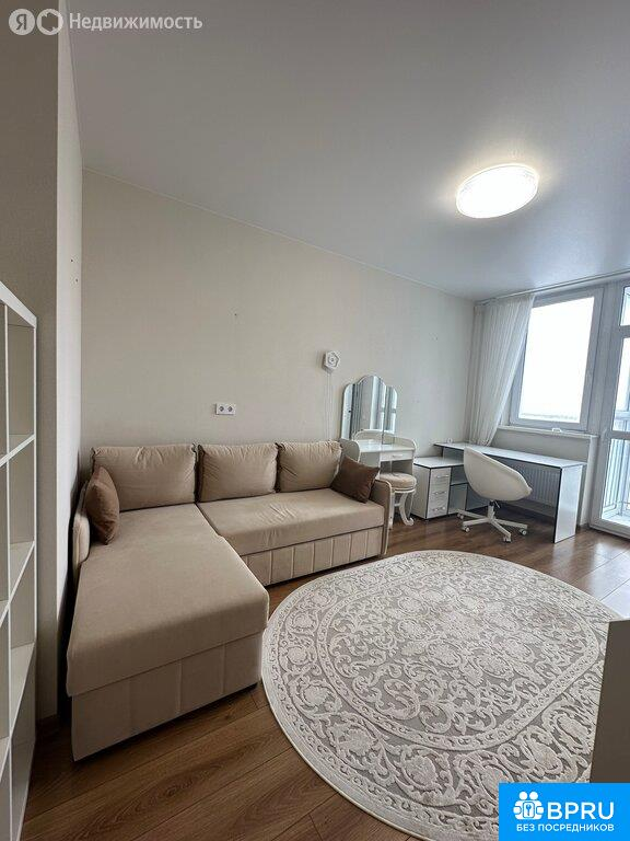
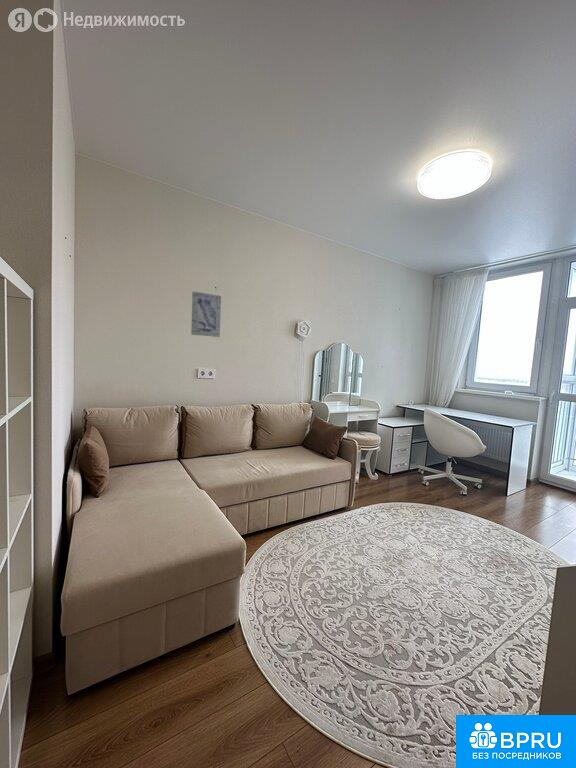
+ wall art (206, 314)
